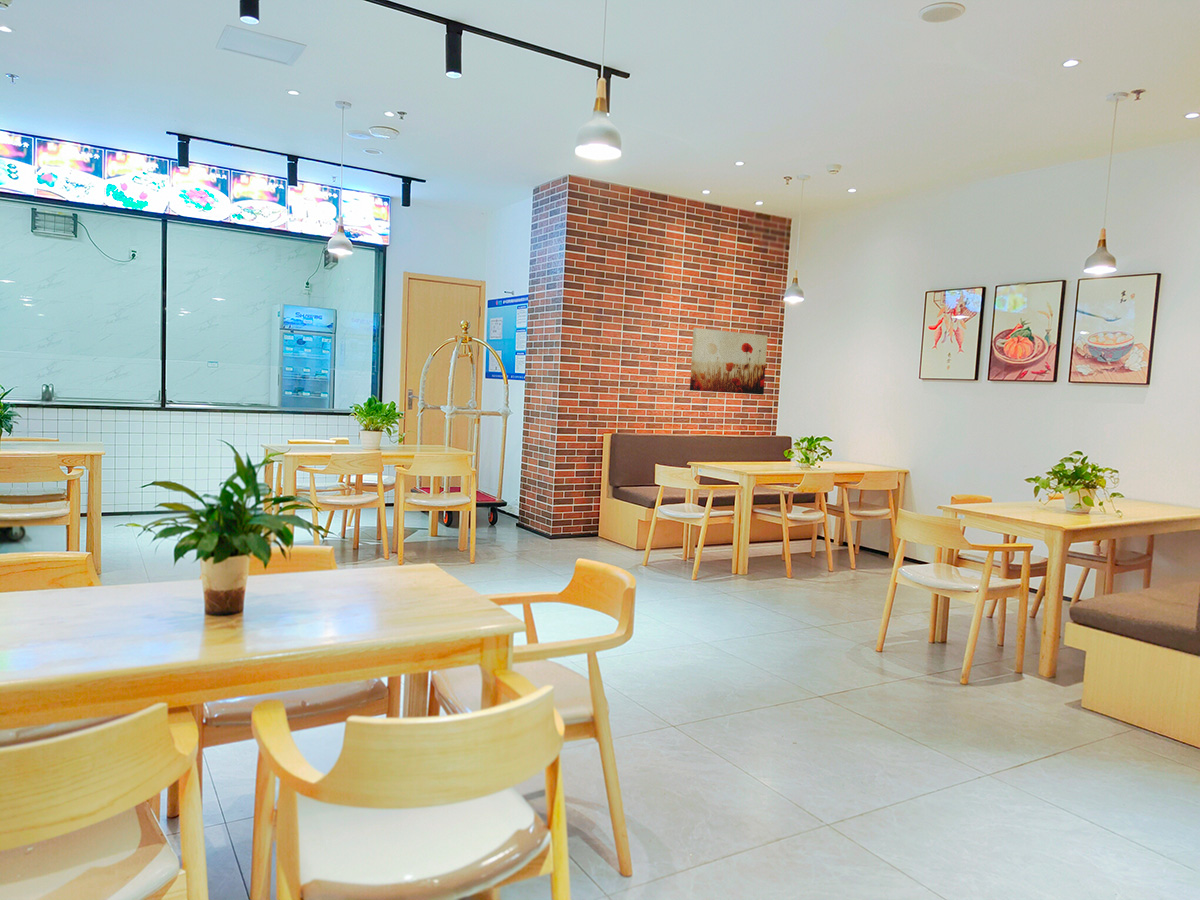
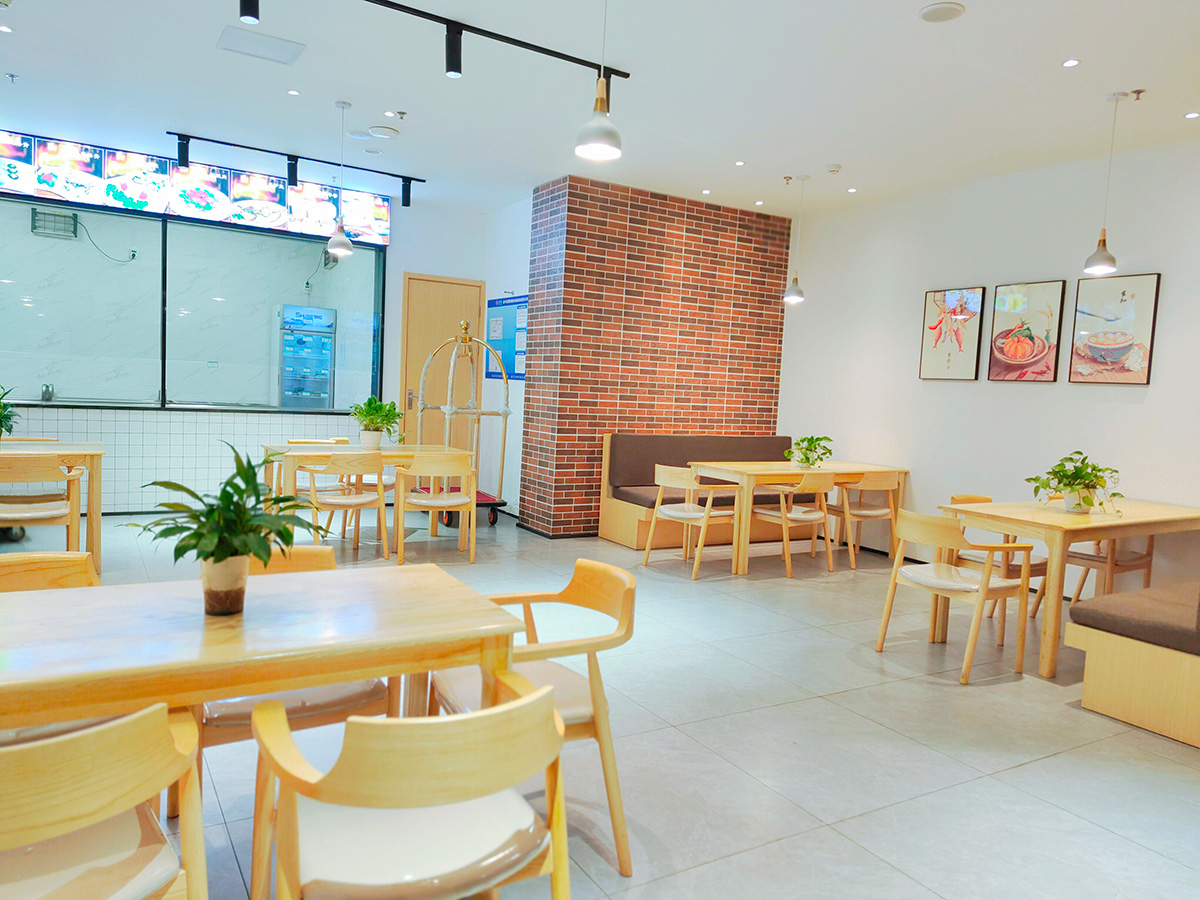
- wall art (729, 362)
